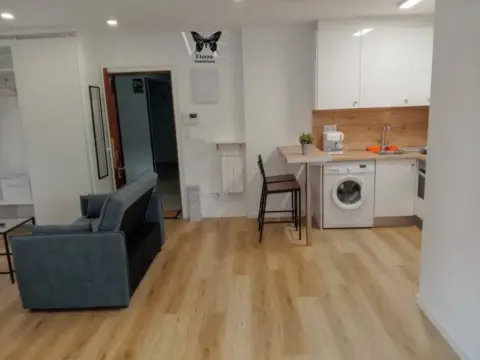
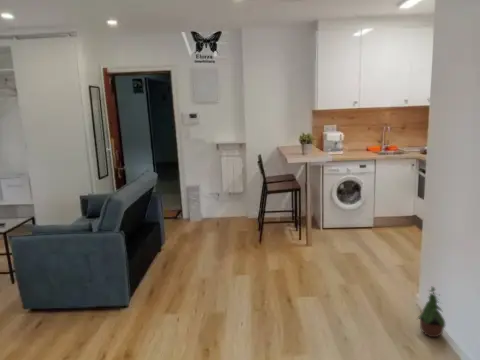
+ potted plant (431, 310)
